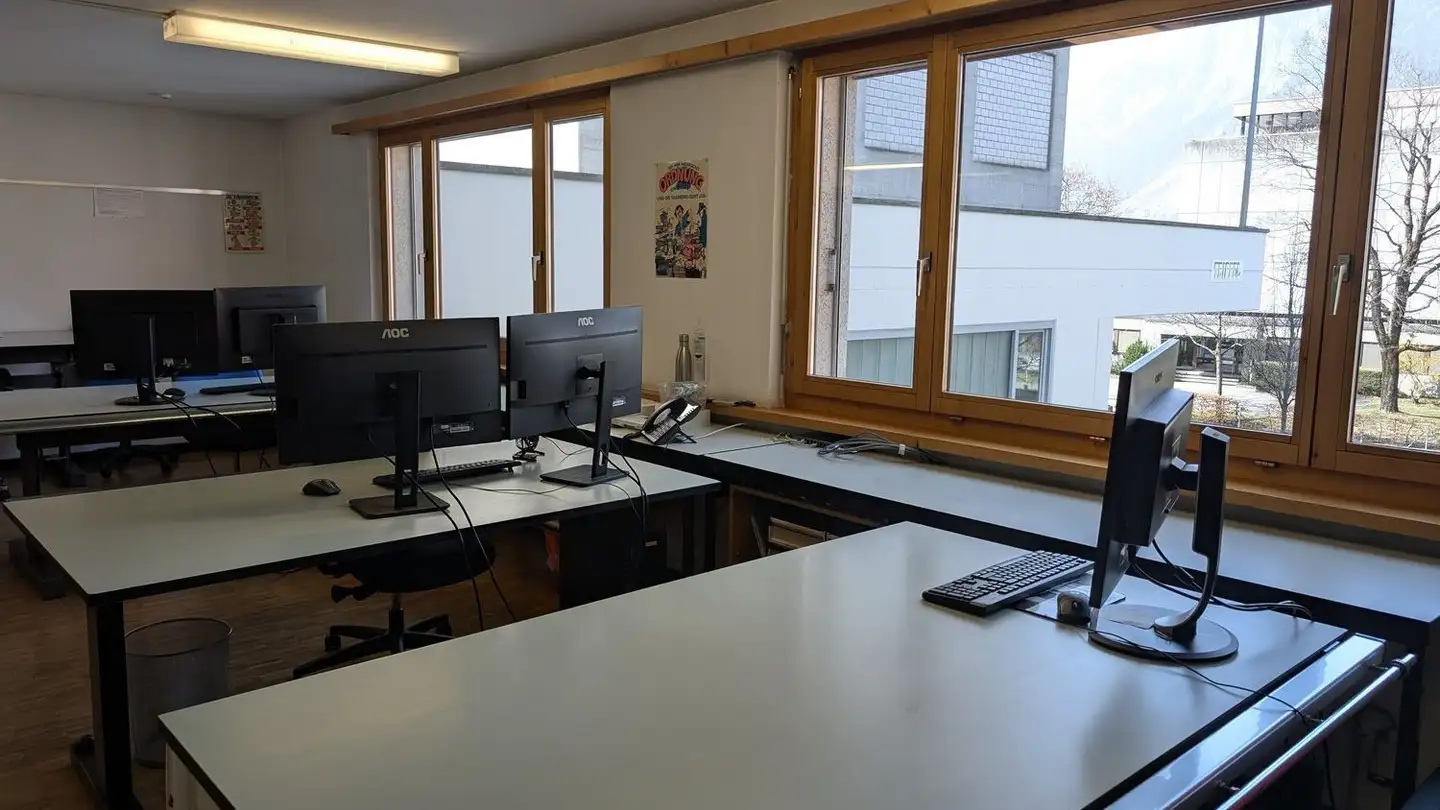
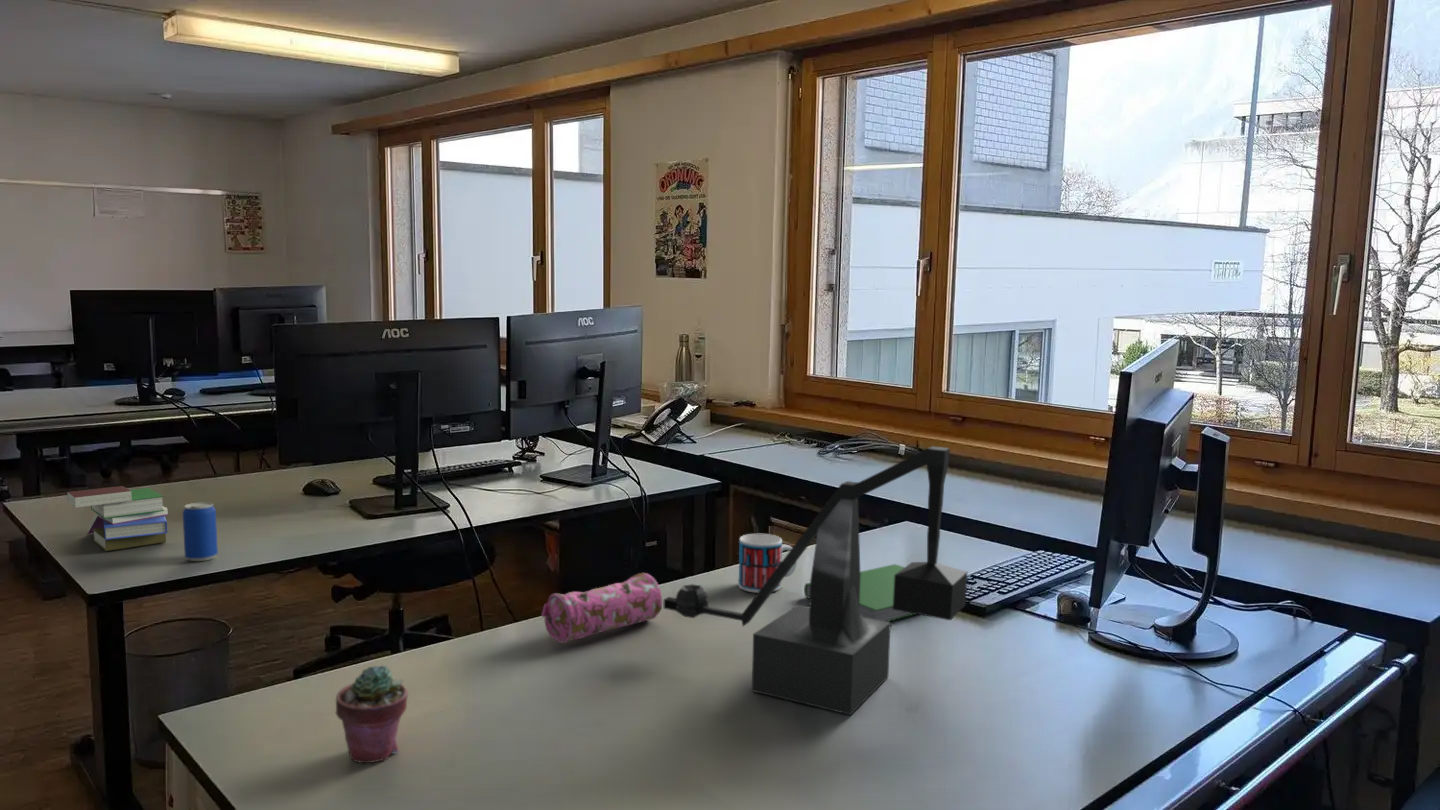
+ book (115, 512)
+ hardcover book (884, 591)
+ mug (766, 561)
+ potted succulent (372, 710)
+ desk lamp (799, 556)
+ pencil case (603, 607)
+ beverage can (200, 531)
